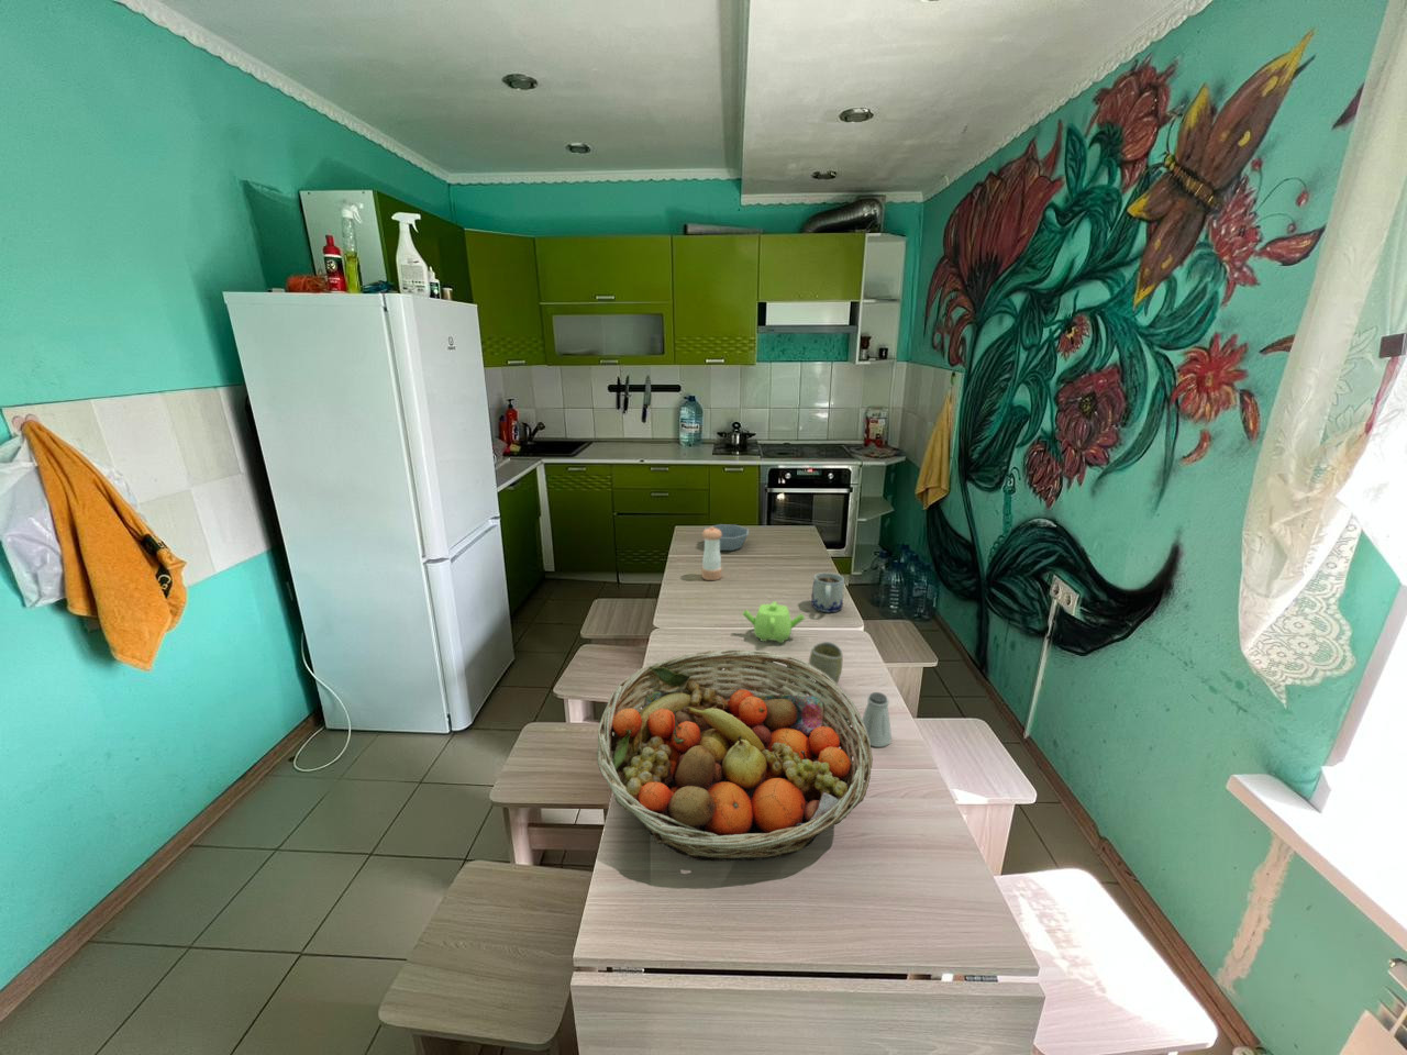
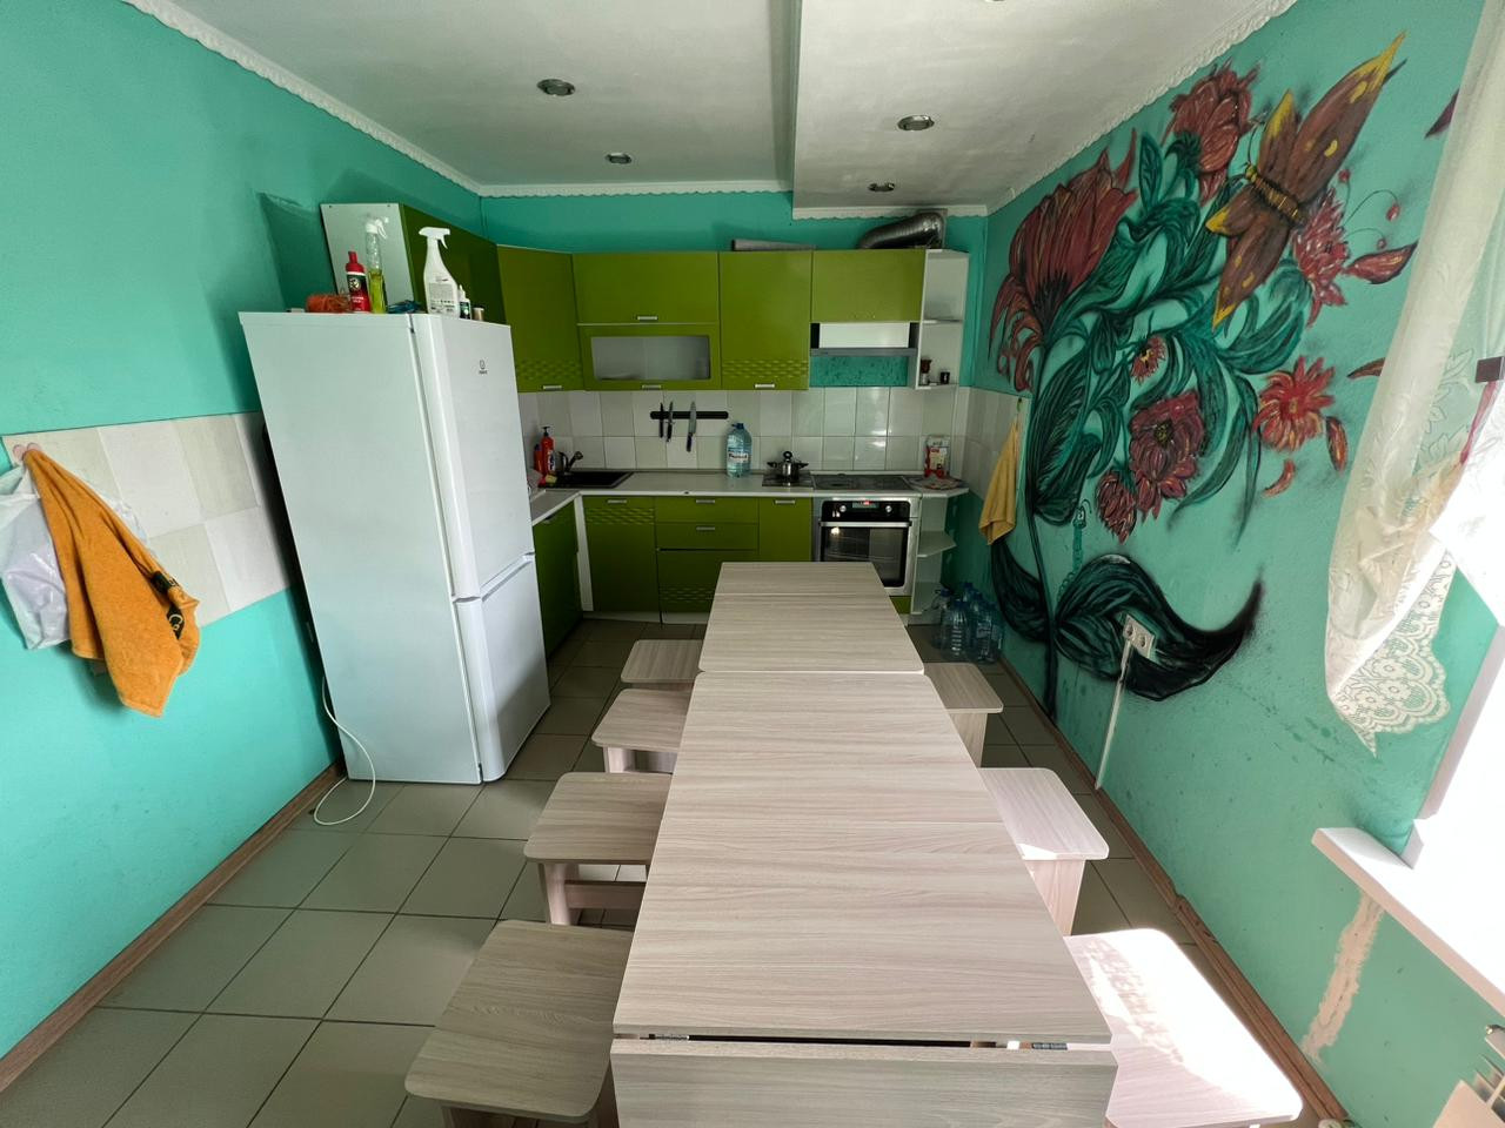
- pepper shaker (711, 552)
- fruit basket (732, 748)
- teapot (773, 619)
- mug (828, 594)
- cup (824, 666)
- bowl (726, 537)
- saltshaker (876, 717)
